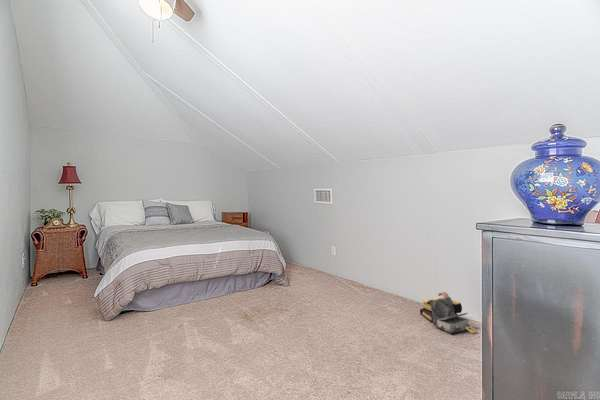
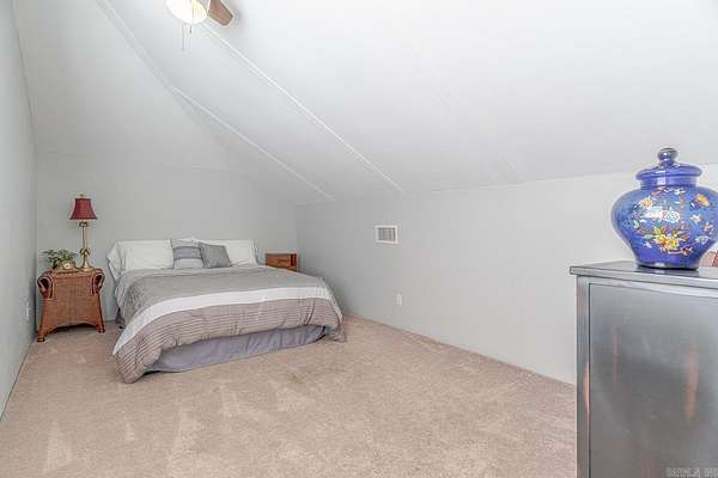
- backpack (447, 308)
